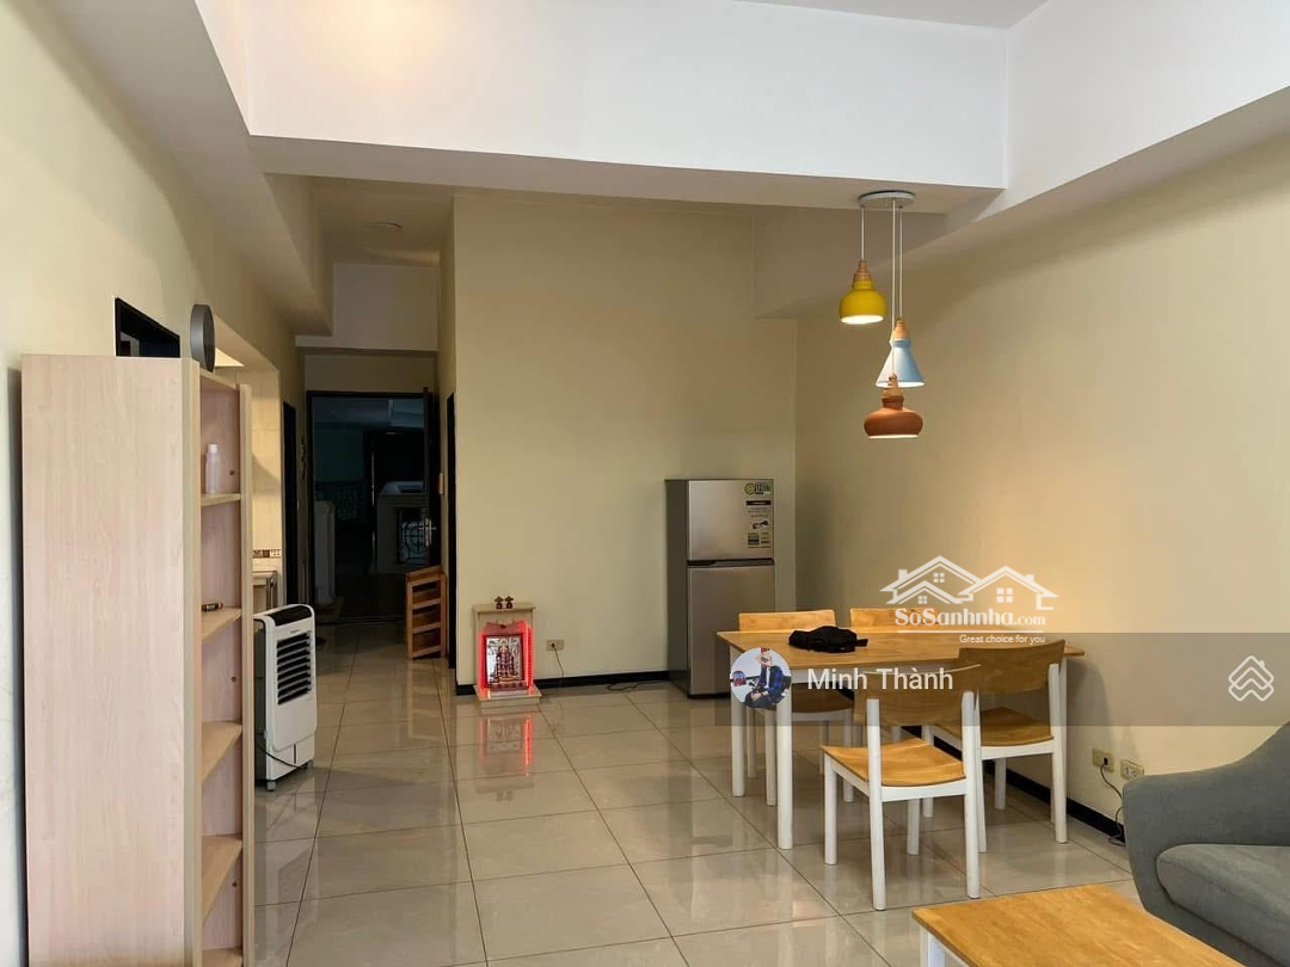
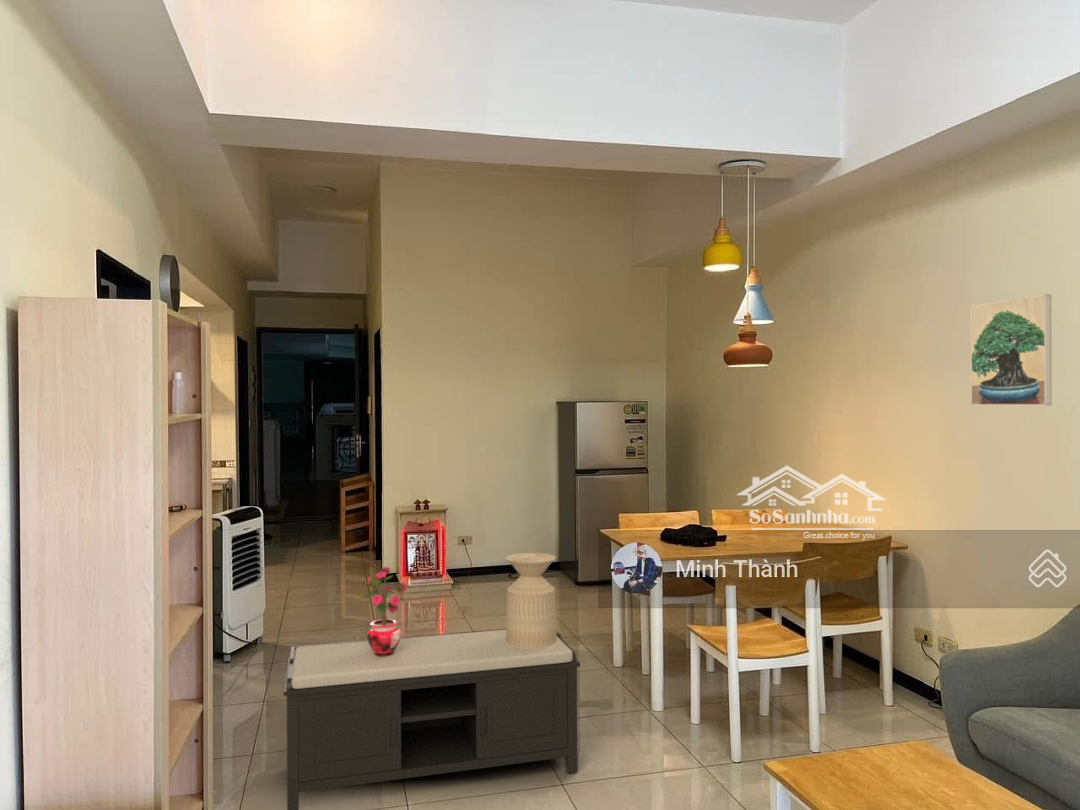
+ potted plant (382, 609)
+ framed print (1008, 352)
+ bench (432, 709)
+ side table (531, 598)
